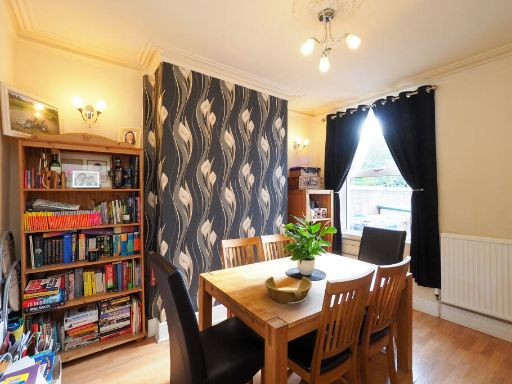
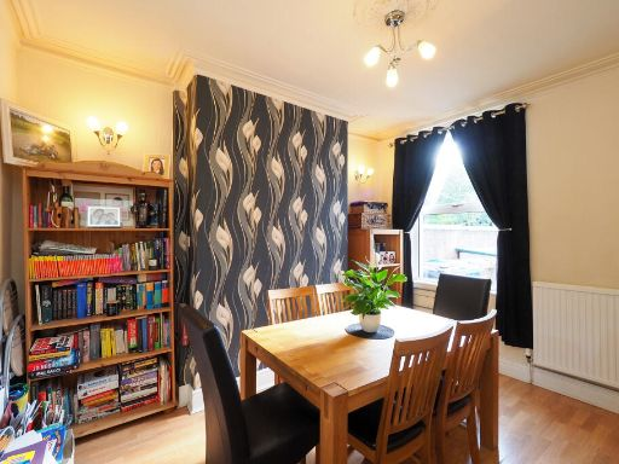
- bowl (289, 289)
